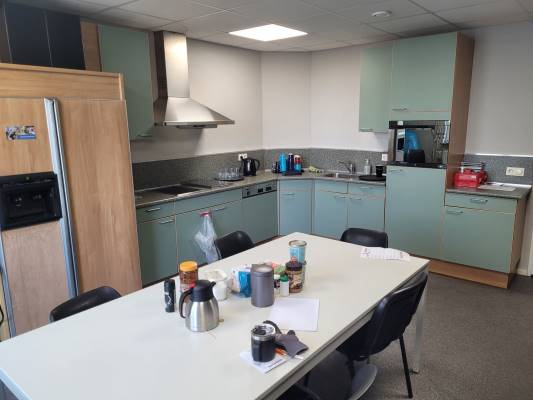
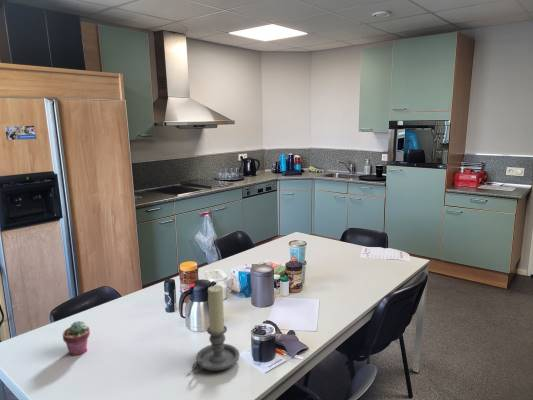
+ candle holder (213, 326)
+ potted succulent (76, 337)
